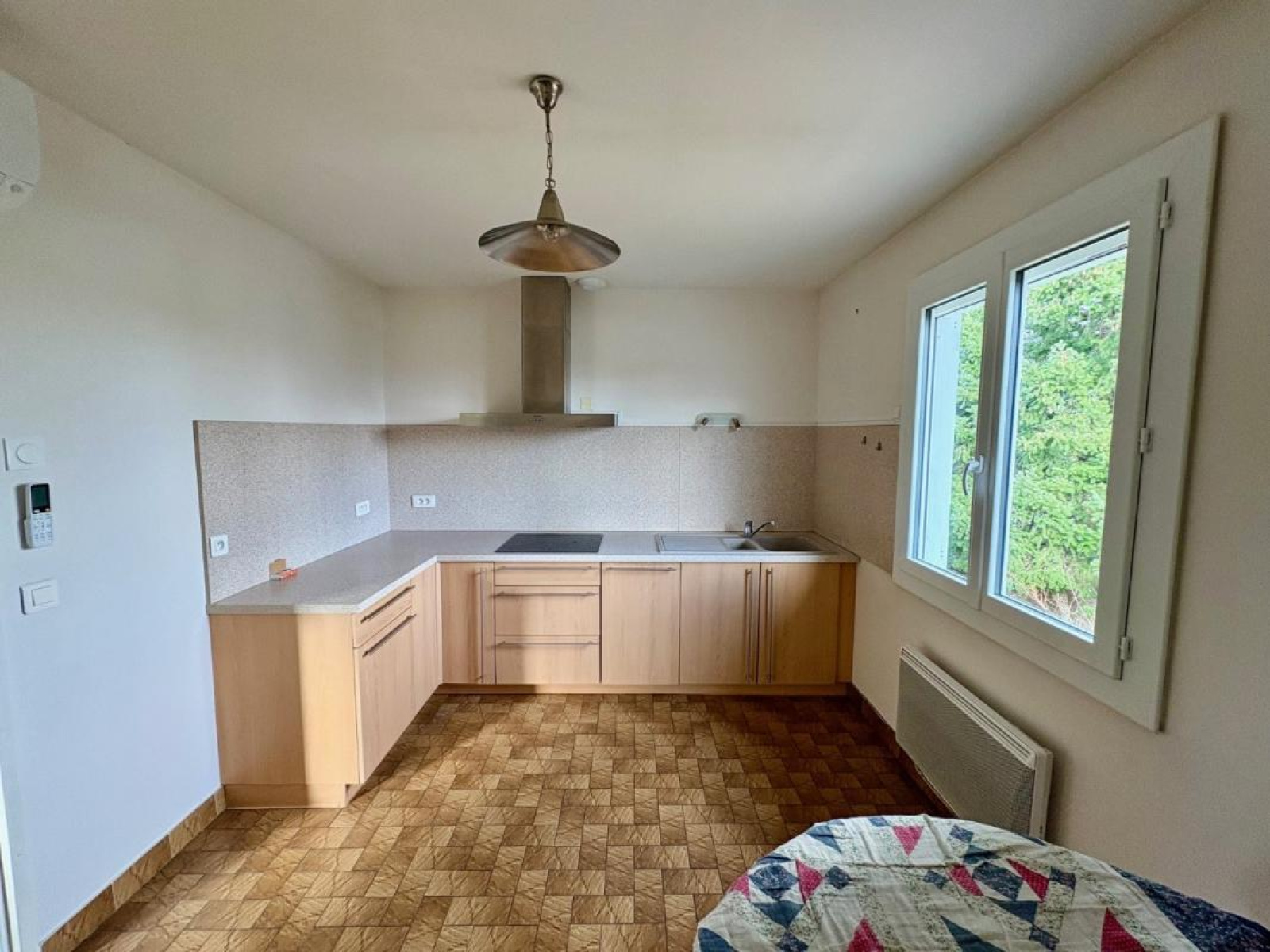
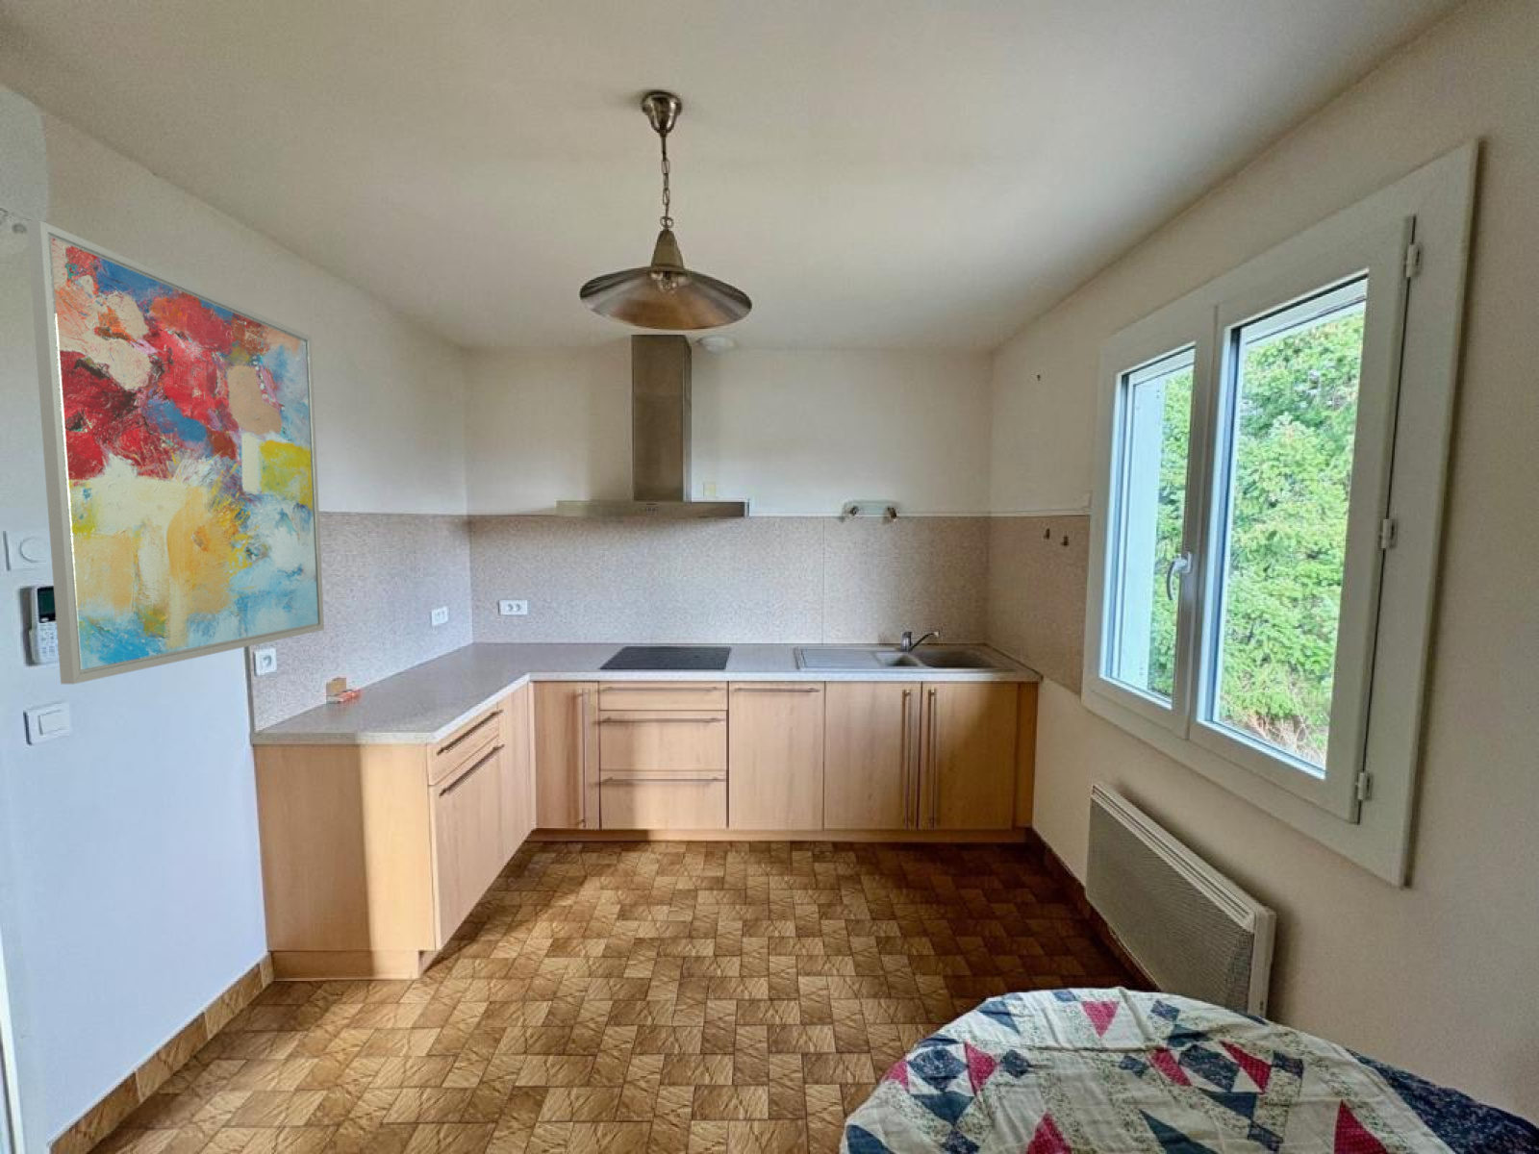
+ wall art (212, 474)
